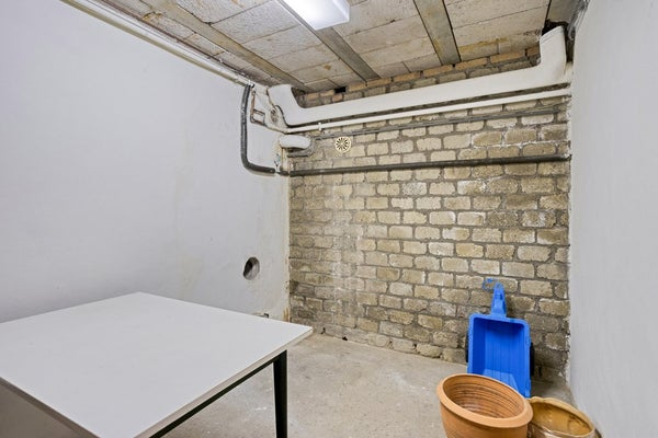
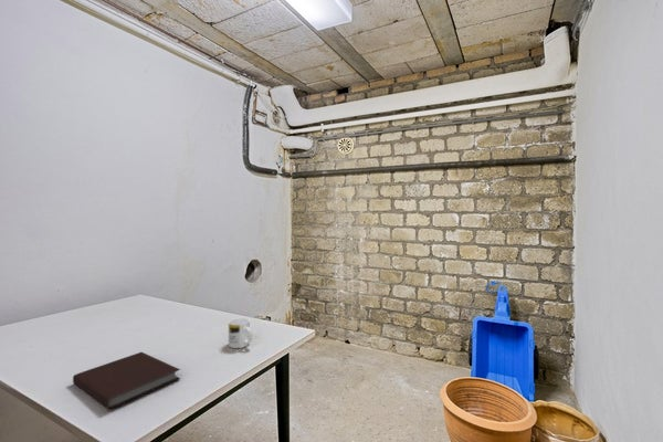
+ notebook (127, 377)
+ mug (241, 334)
